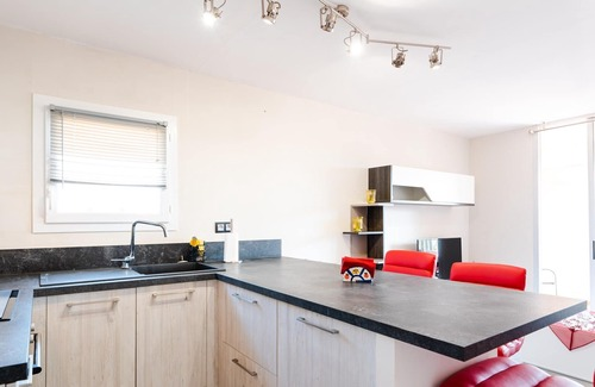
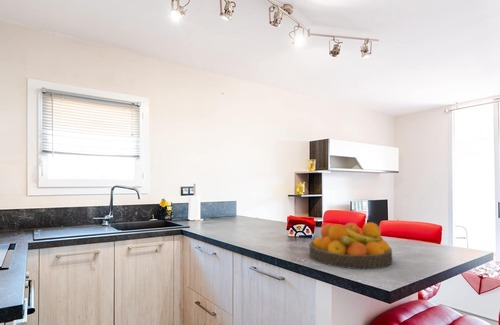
+ fruit bowl (349, 240)
